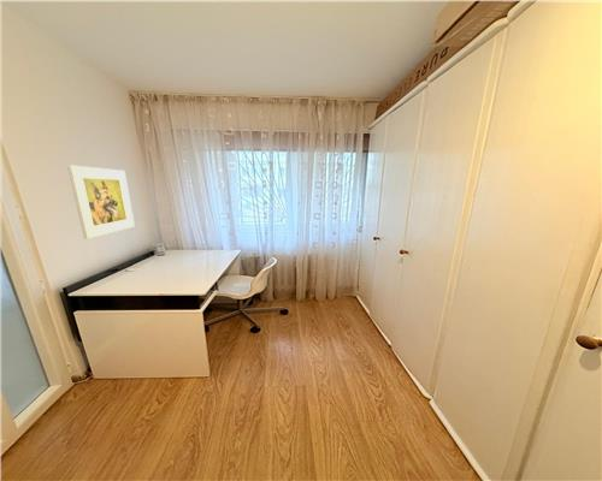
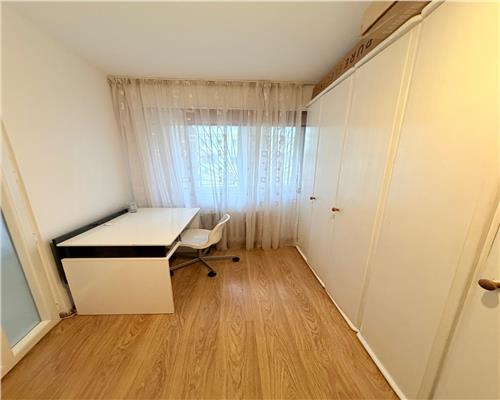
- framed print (106, 201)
